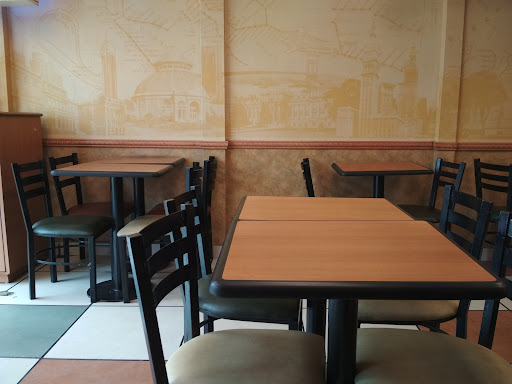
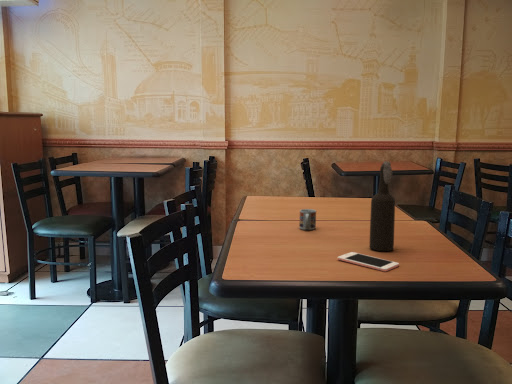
+ cell phone (367, 261)
+ bottle (383, 205)
+ cup (307, 220)
